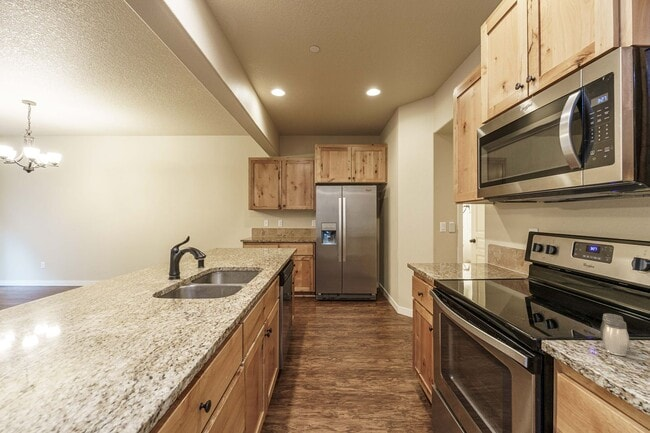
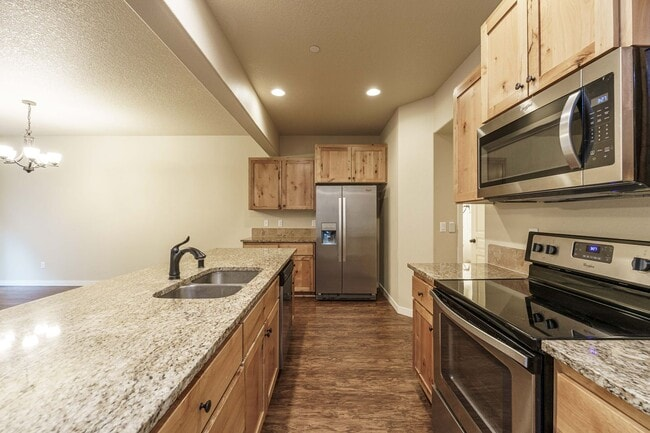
- salt and pepper shaker (614, 333)
